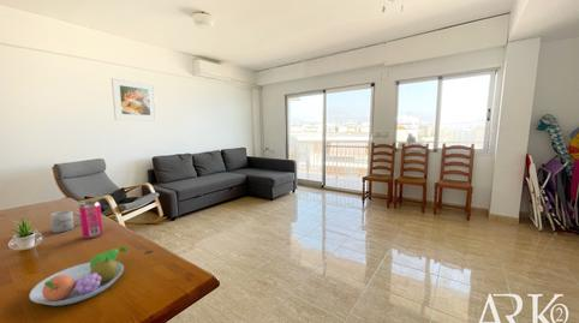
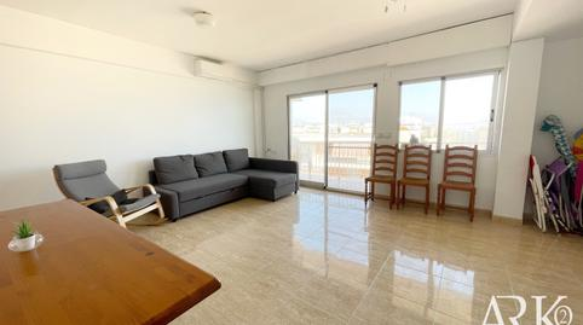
- beverage can (91, 219)
- fruit bowl (84, 270)
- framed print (135, 101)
- mug (66, 220)
